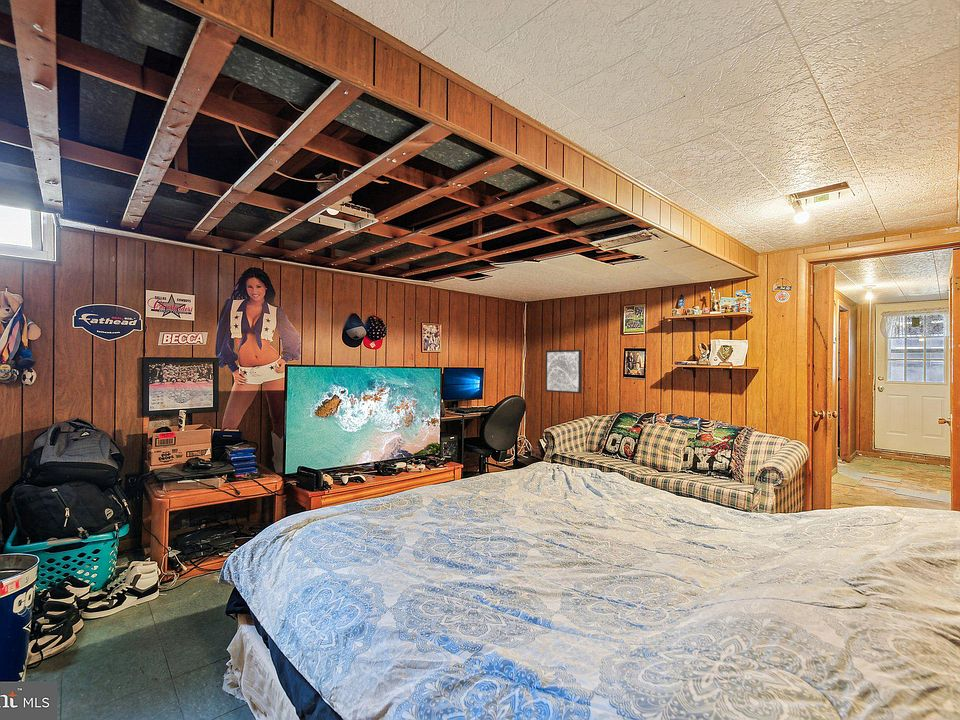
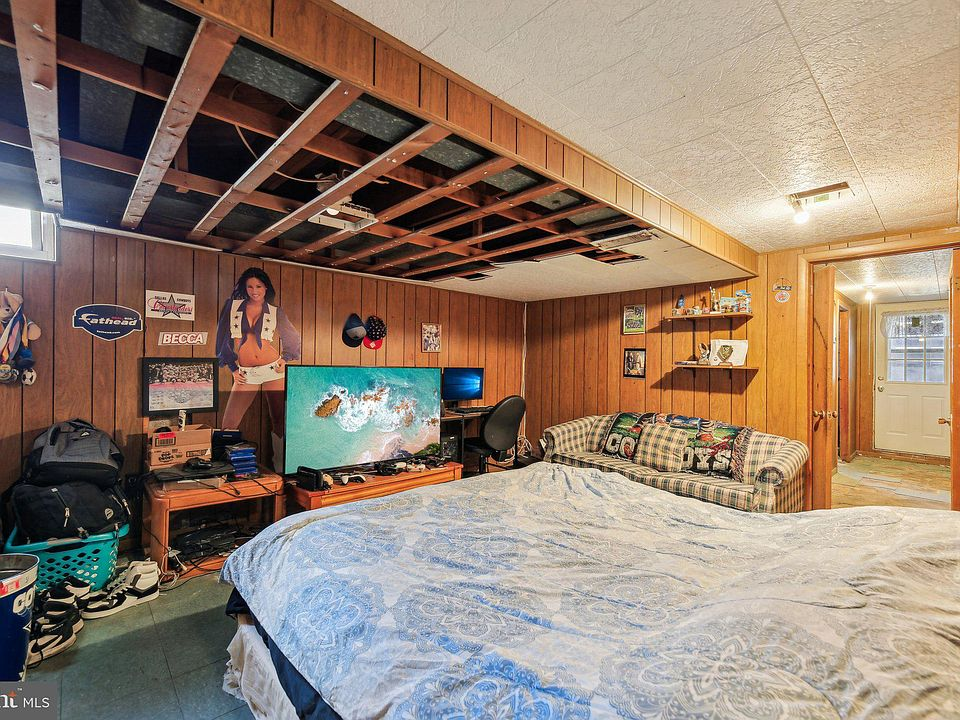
- wall art (563, 371)
